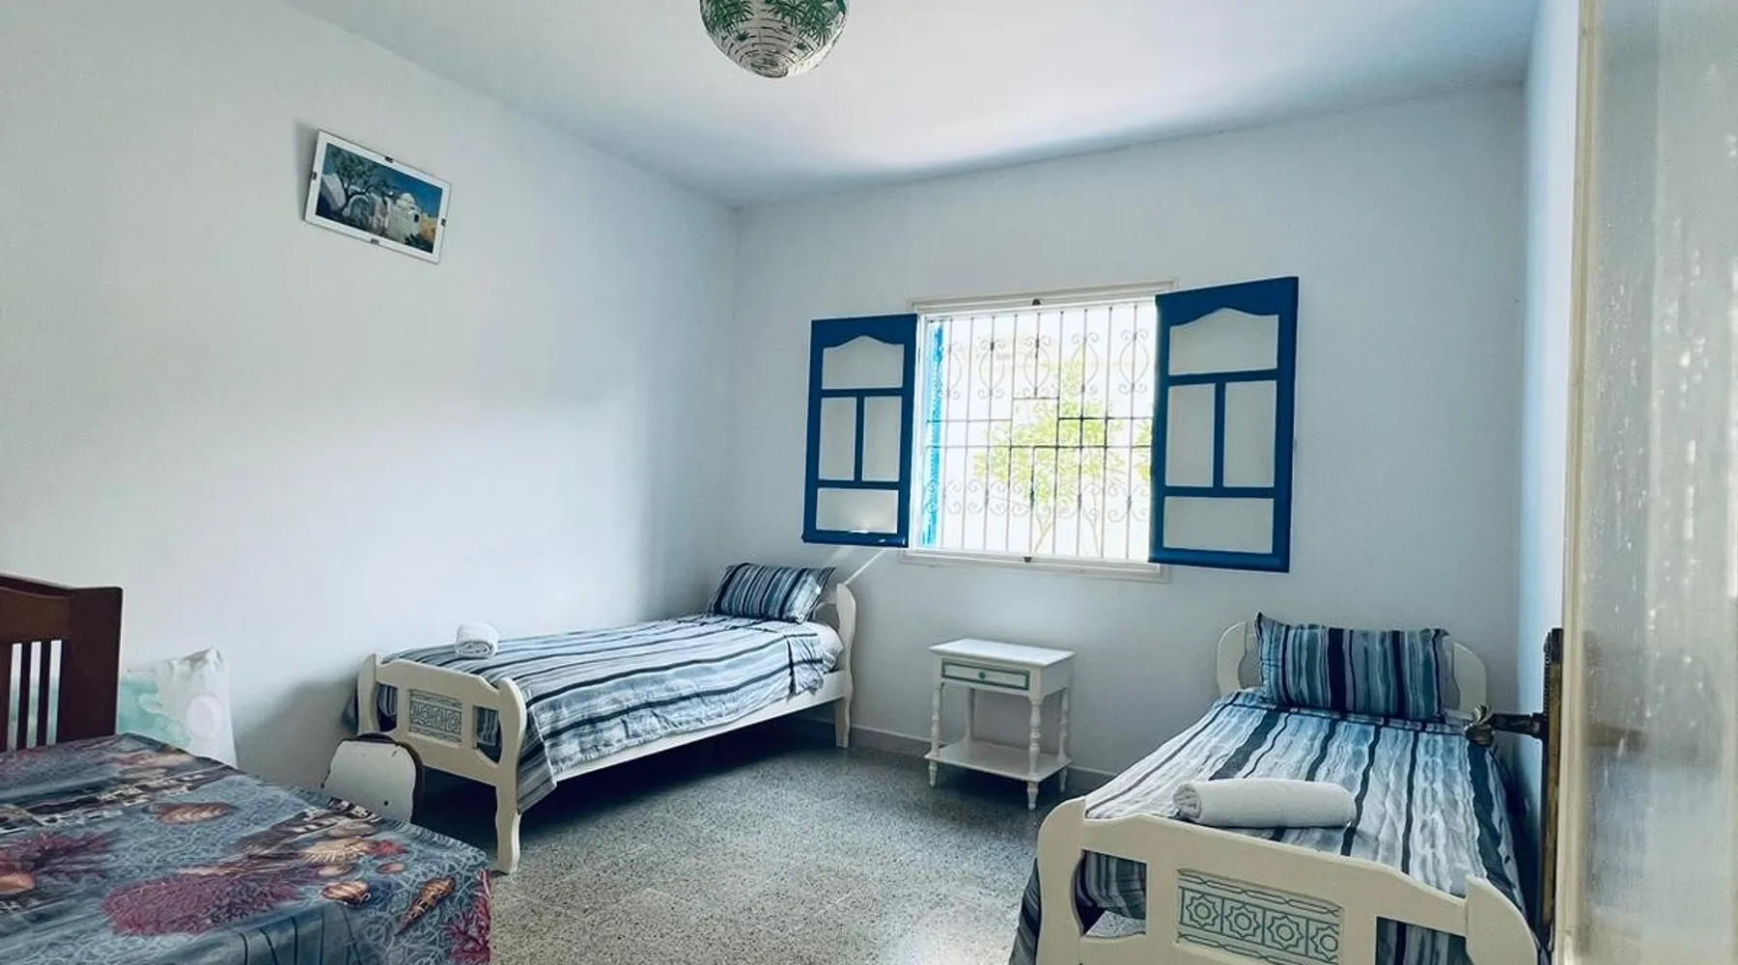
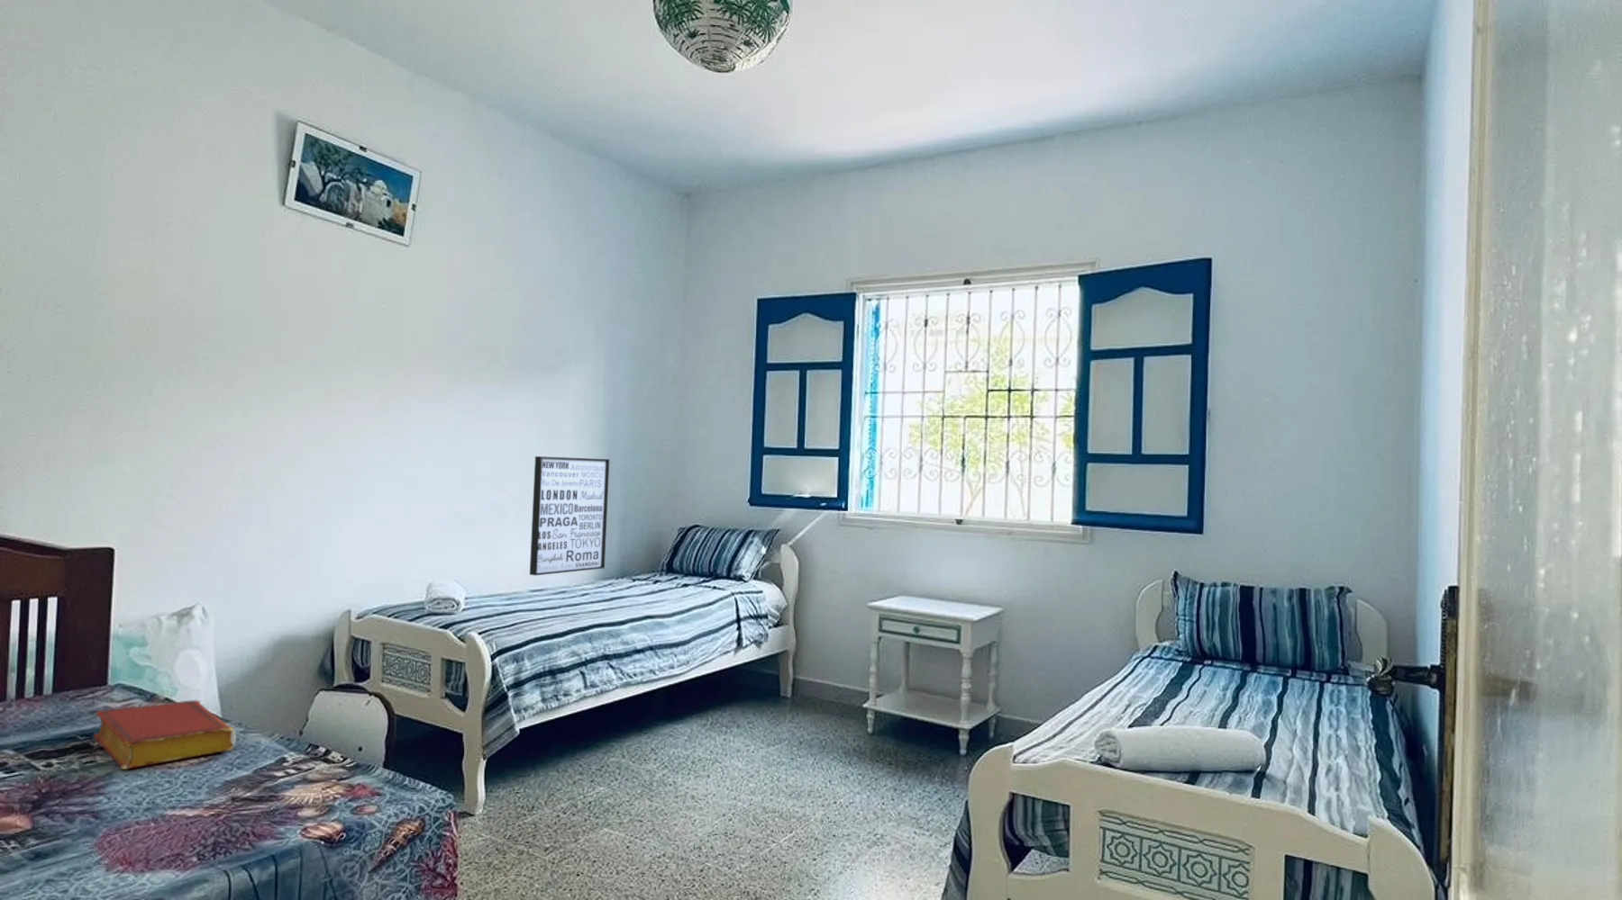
+ book (165, 730)
+ wall art (570, 514)
